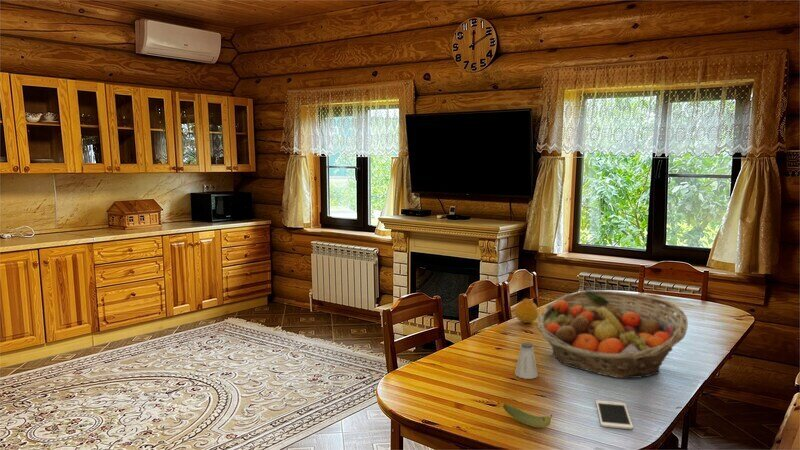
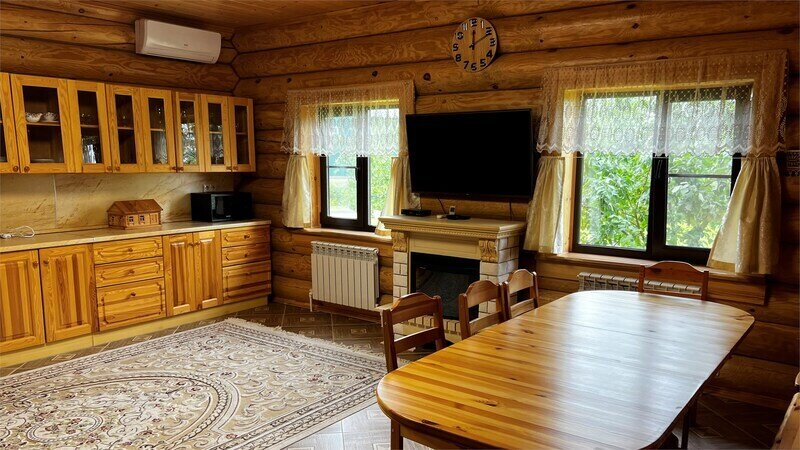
- fruit (526, 310)
- fruit basket (608, 331)
- saltshaker (526, 359)
- banana (526, 416)
- cell phone (613, 414)
